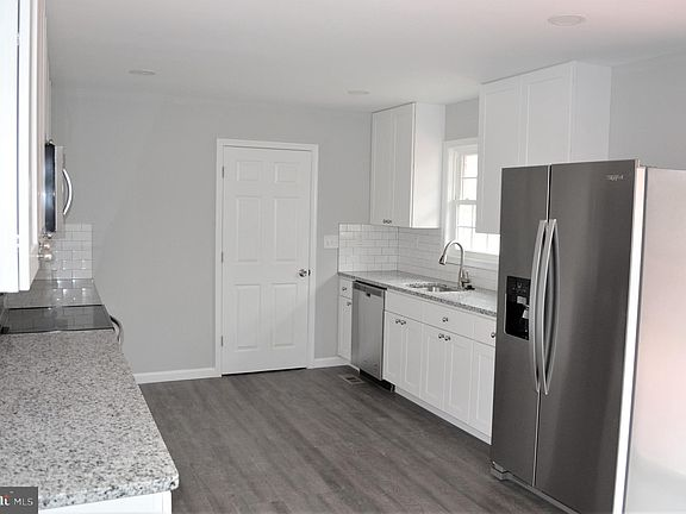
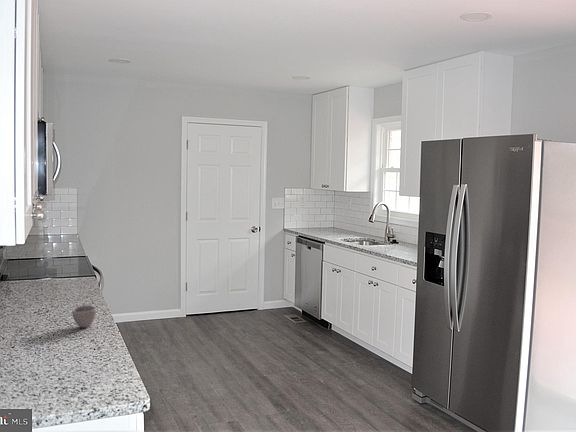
+ cup (84, 316)
